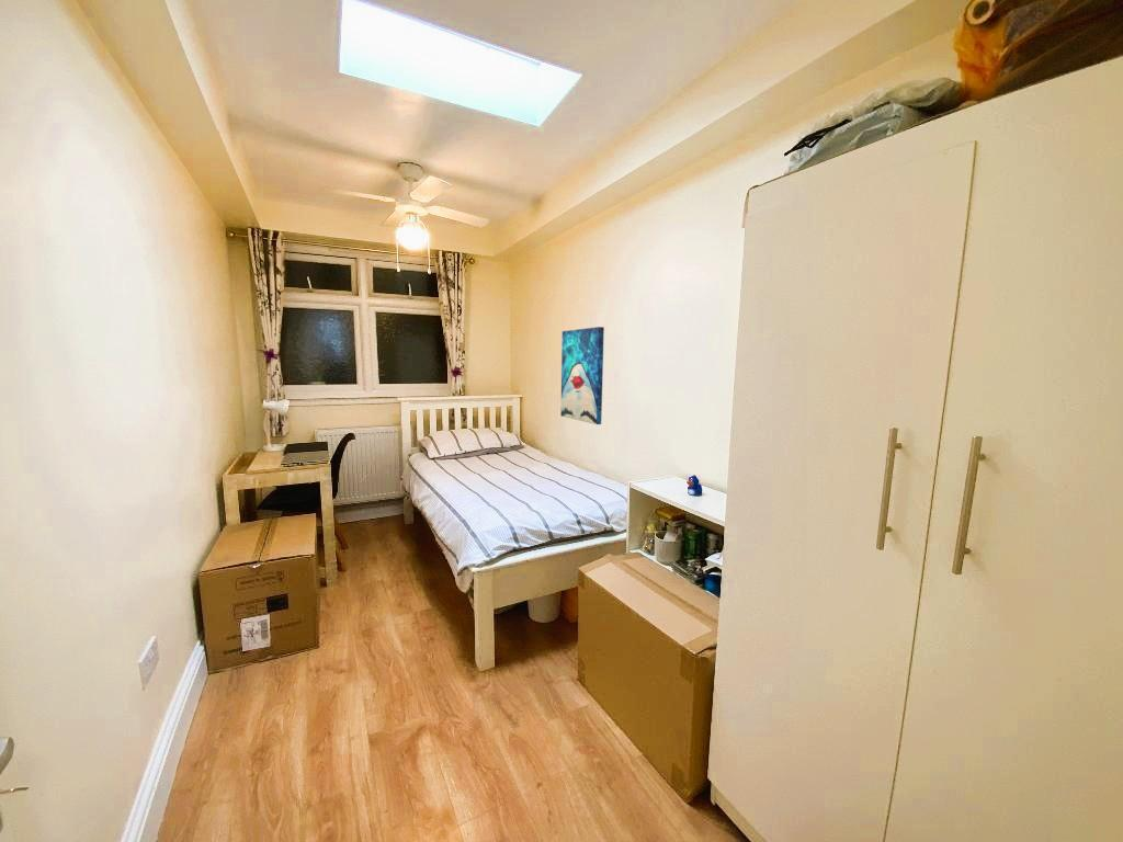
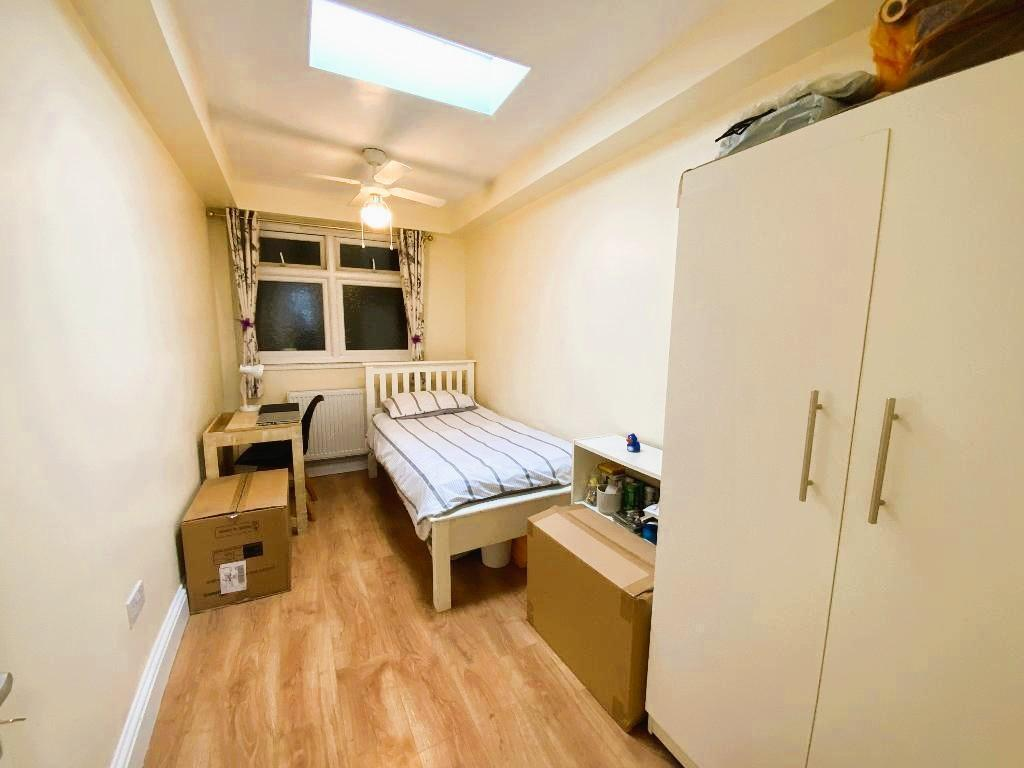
- wall art (580, 375)
